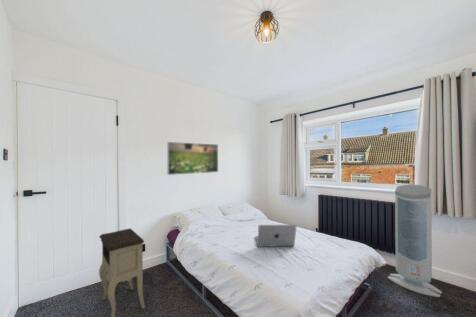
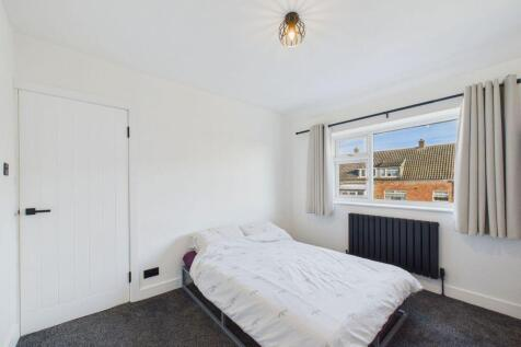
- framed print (194, 158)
- nightstand (121, 270)
- laptop (274, 231)
- air purifier (412, 235)
